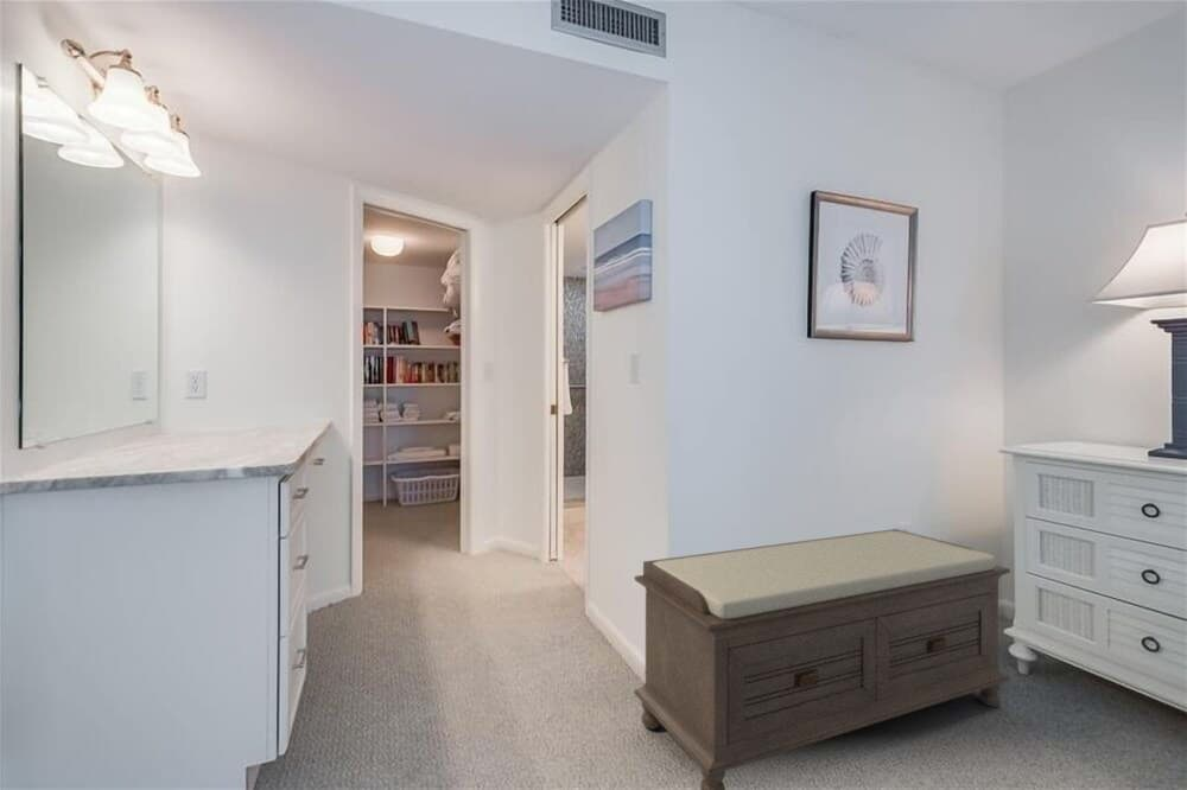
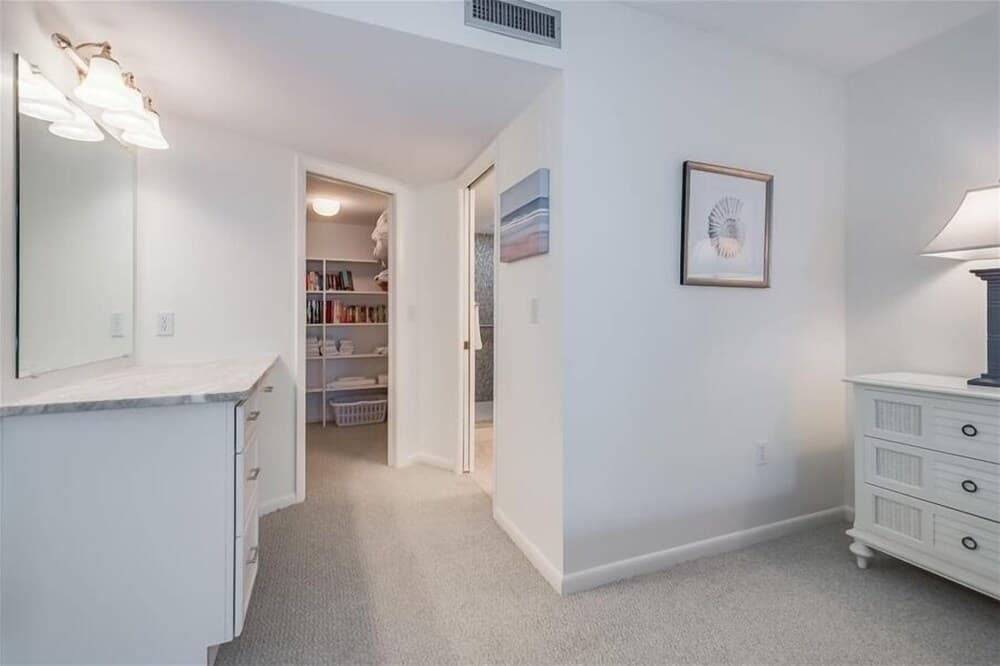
- bench (826, 636)
